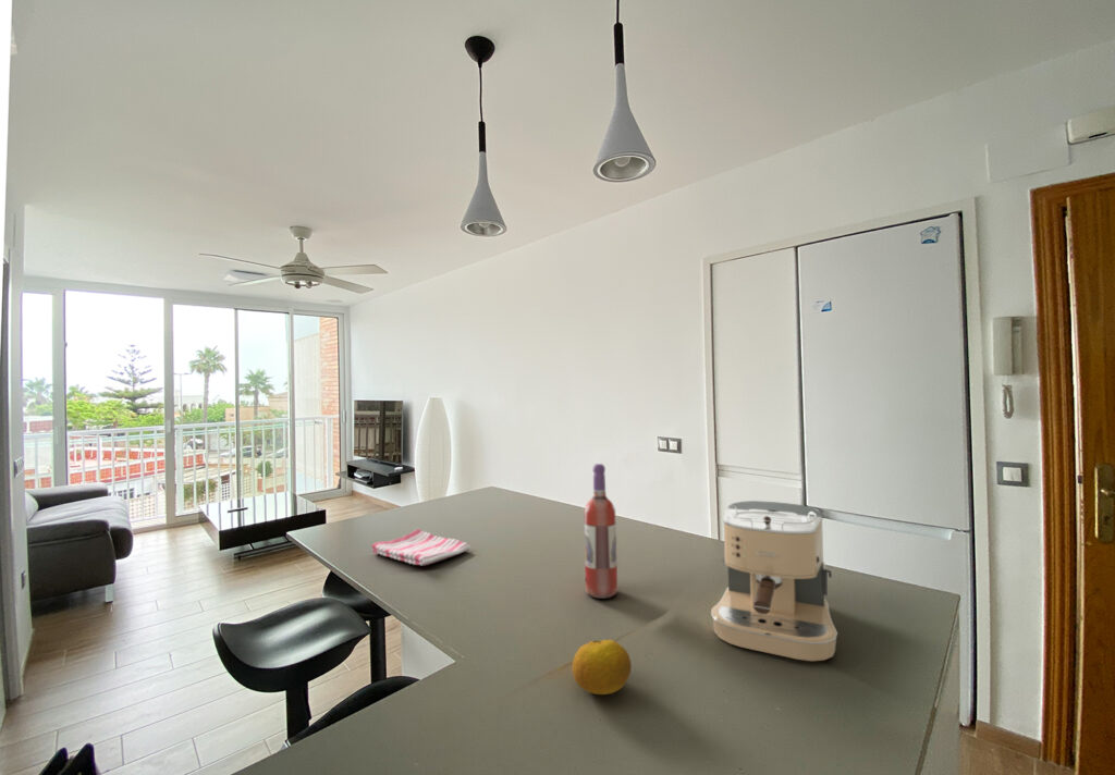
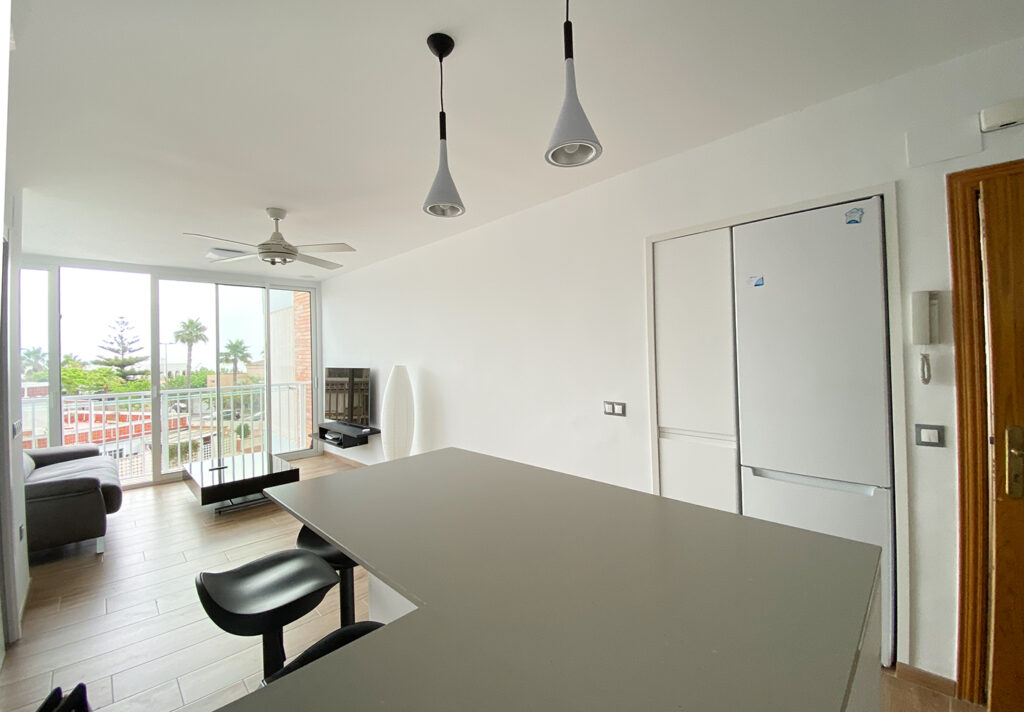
- fruit (601, 665)
- wine bottle (600, 528)
- dish towel (420, 545)
- coffee maker (771, 570)
